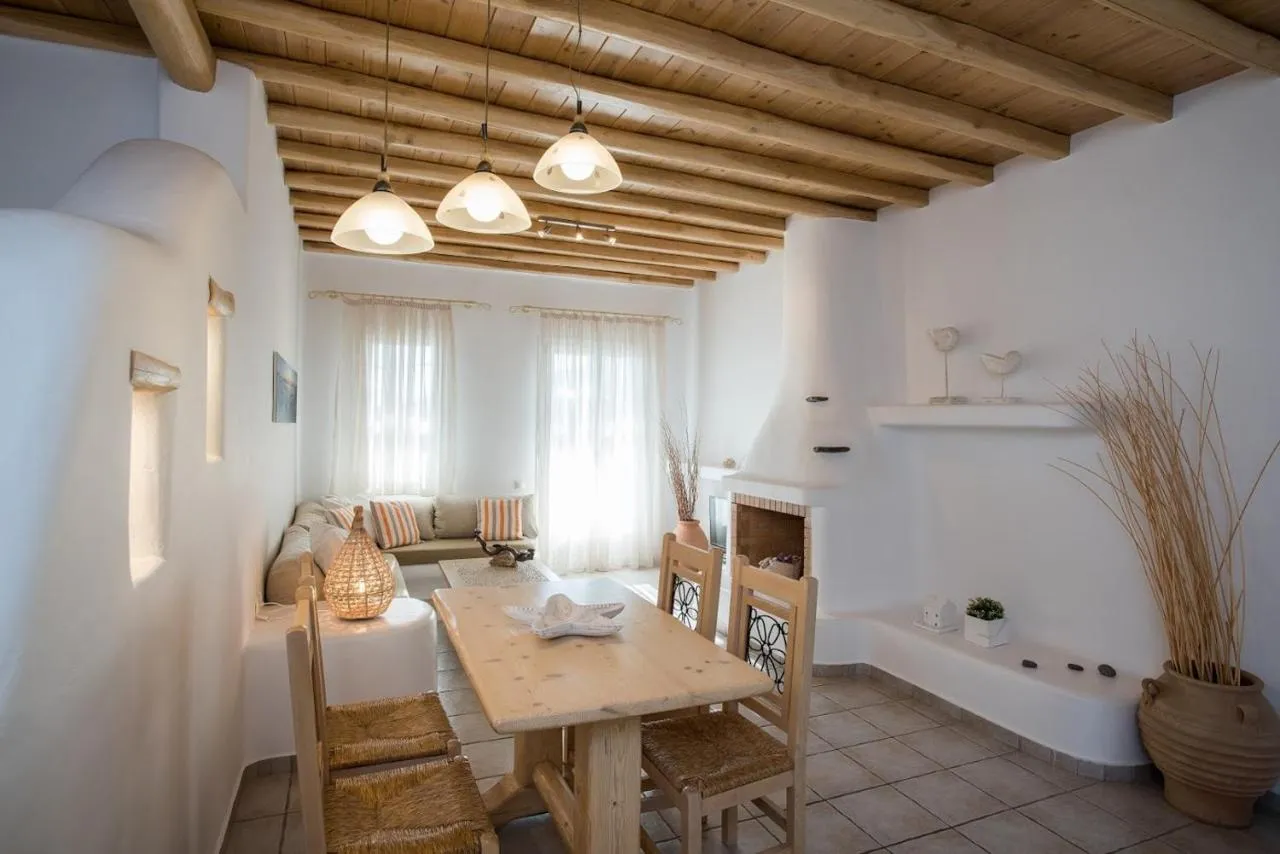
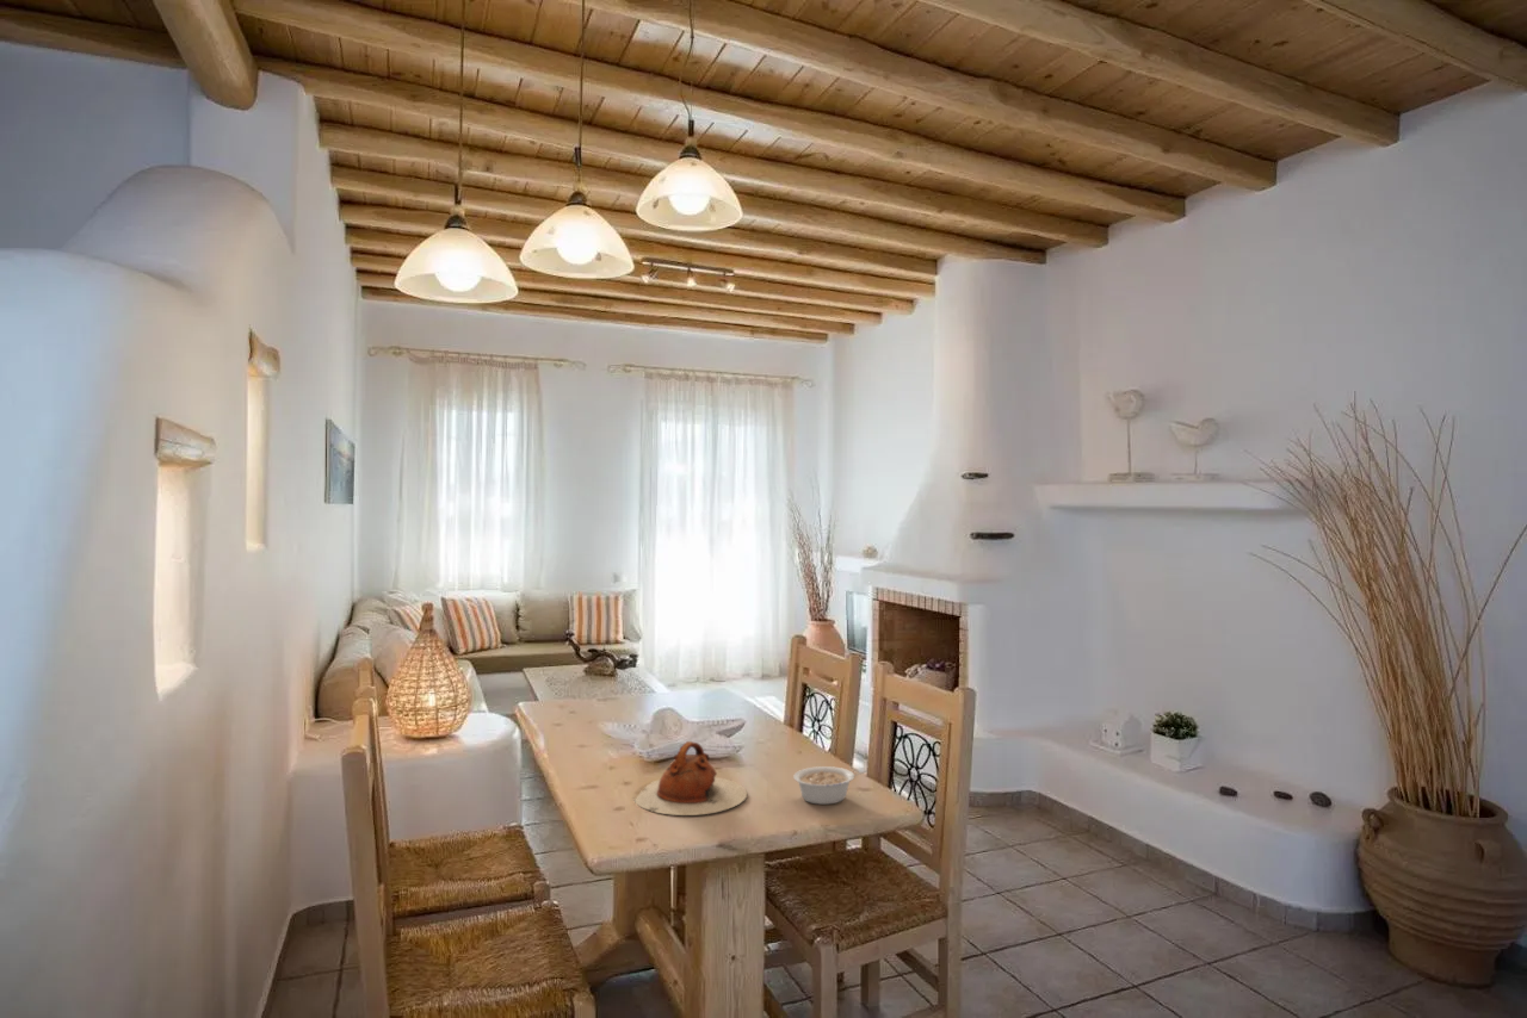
+ teapot (690, 769)
+ legume (826, 783)
